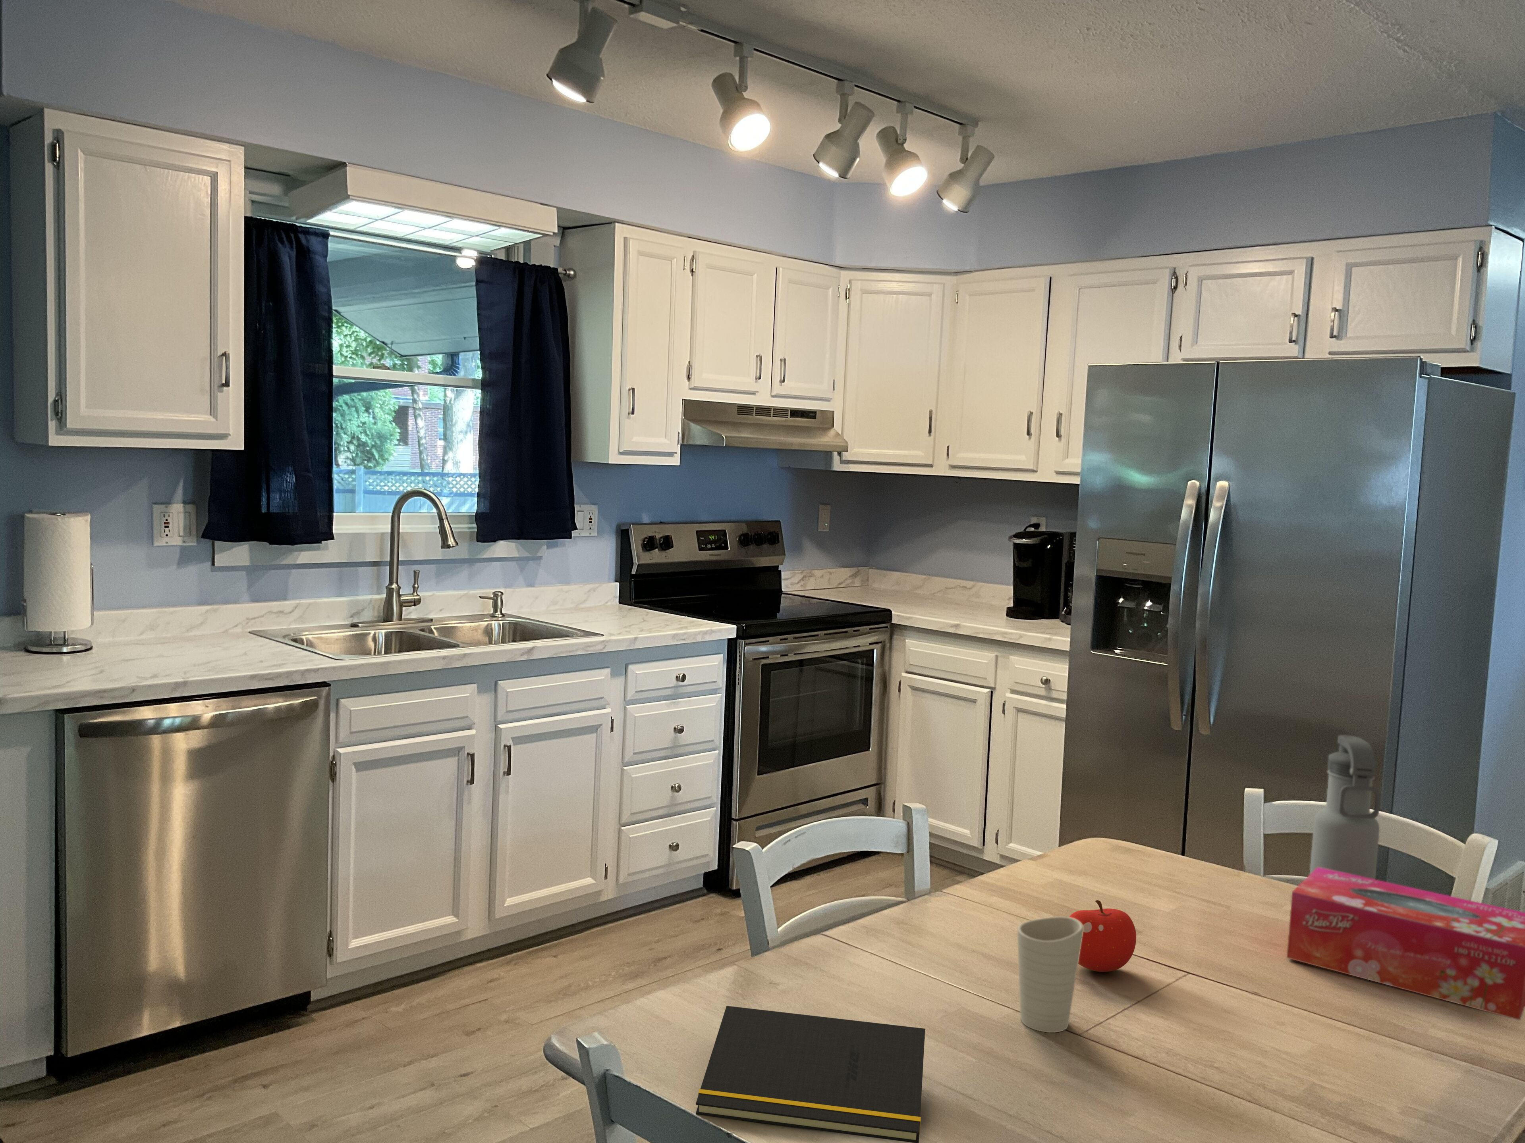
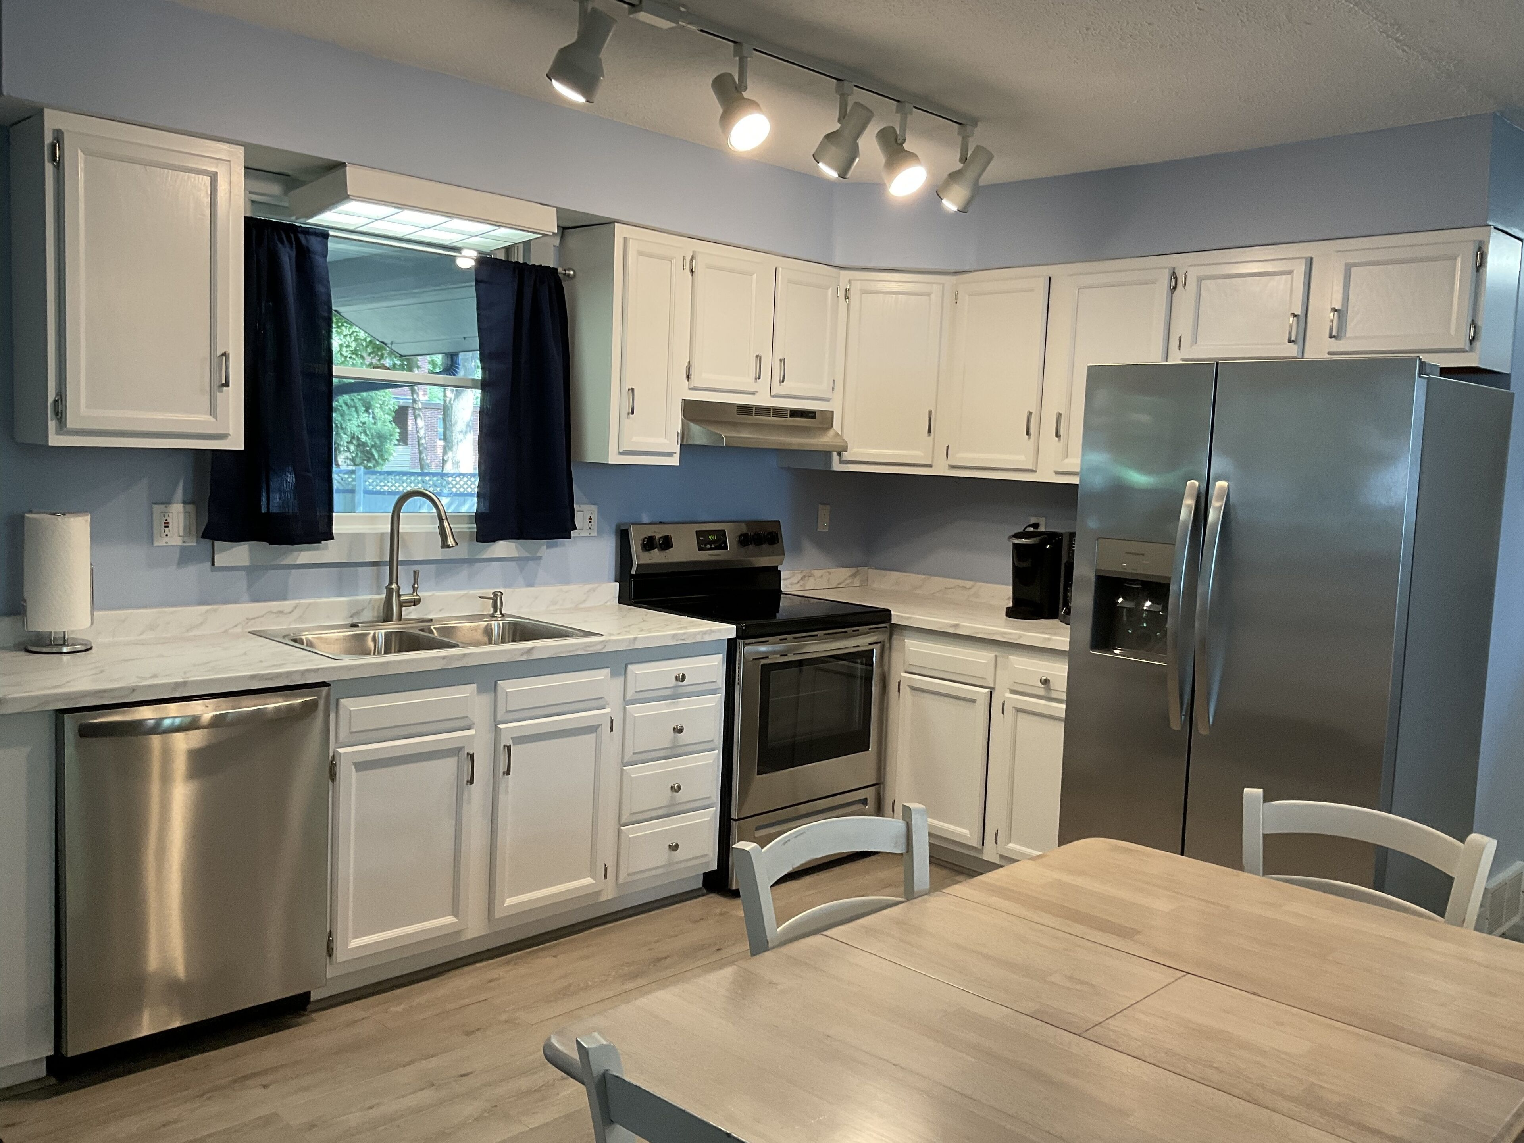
- fruit (1100, 934)
- notepad (815, 1070)
- water bottle (1347, 824)
- cup (1047, 973)
- tissue box (1410, 936)
